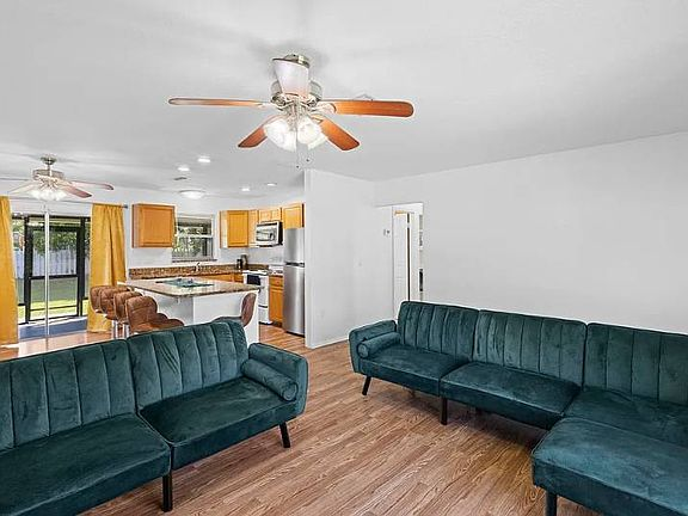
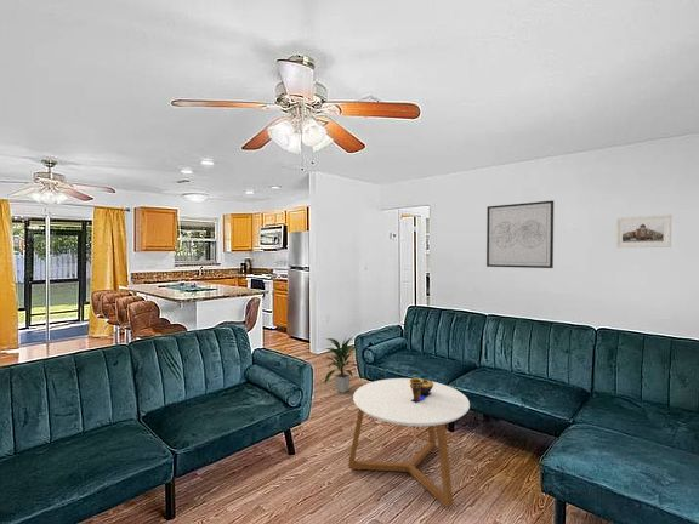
+ indoor plant (340, 363)
+ coffee table (410, 425)
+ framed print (642, 232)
+ decorative bowl (420, 386)
+ wall art (518, 235)
